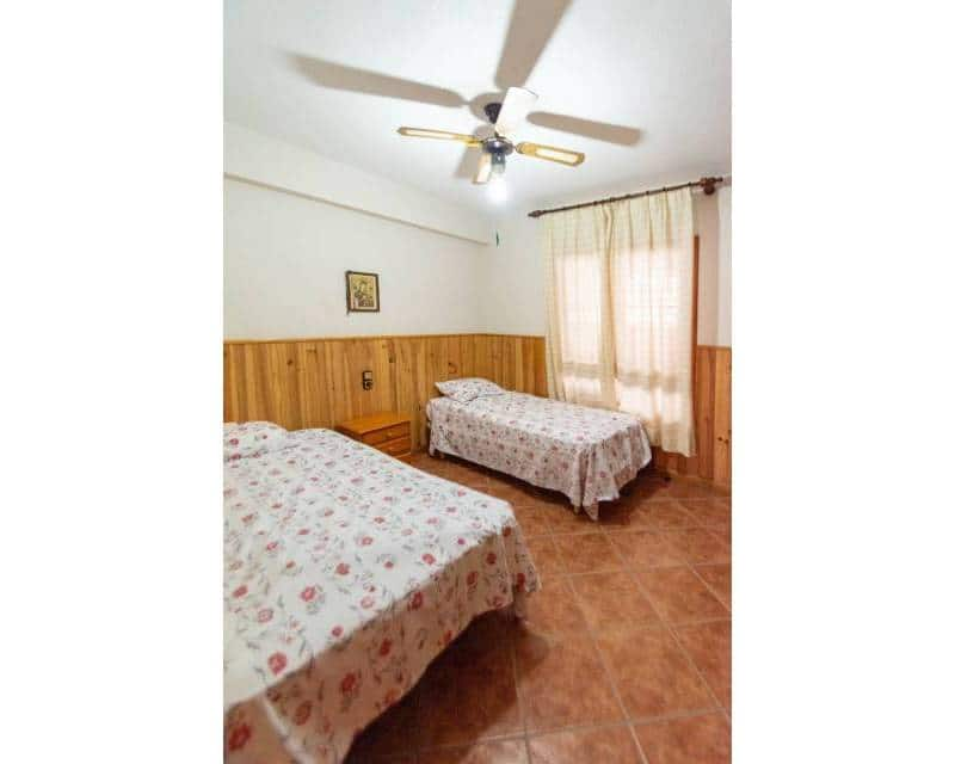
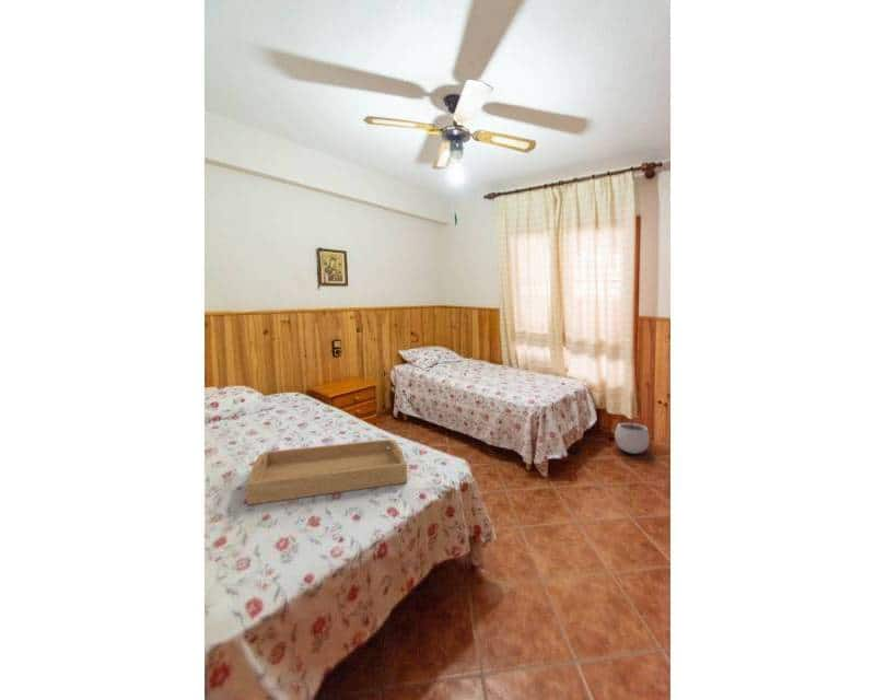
+ serving tray (331, 463)
+ plant pot (631, 433)
